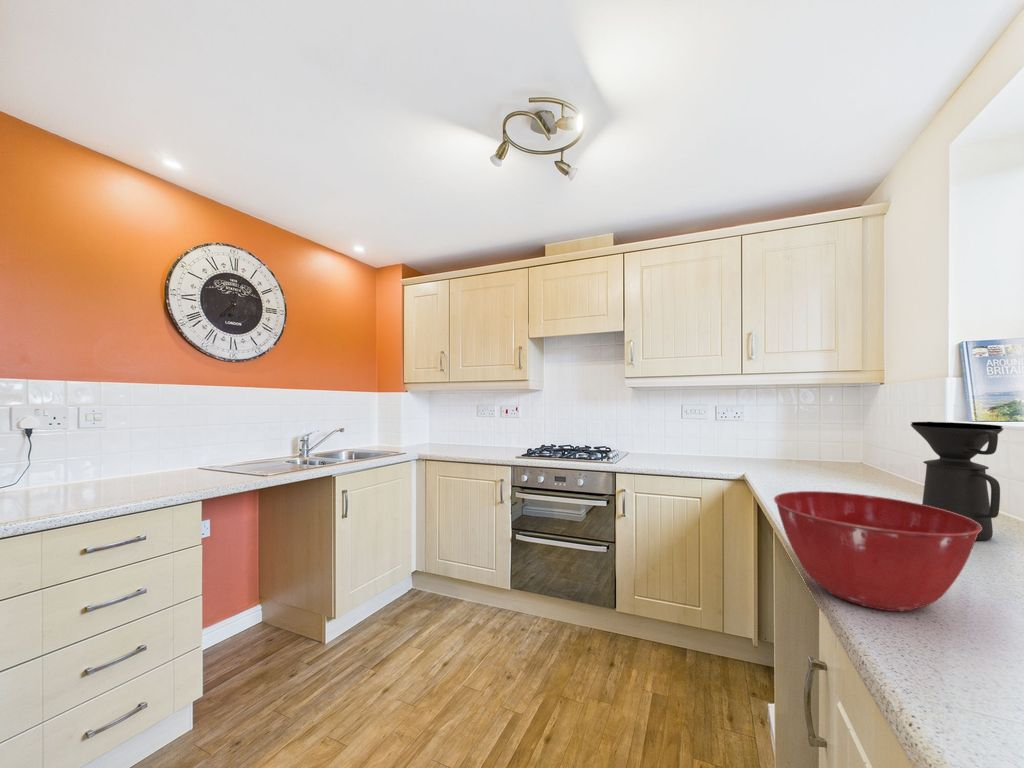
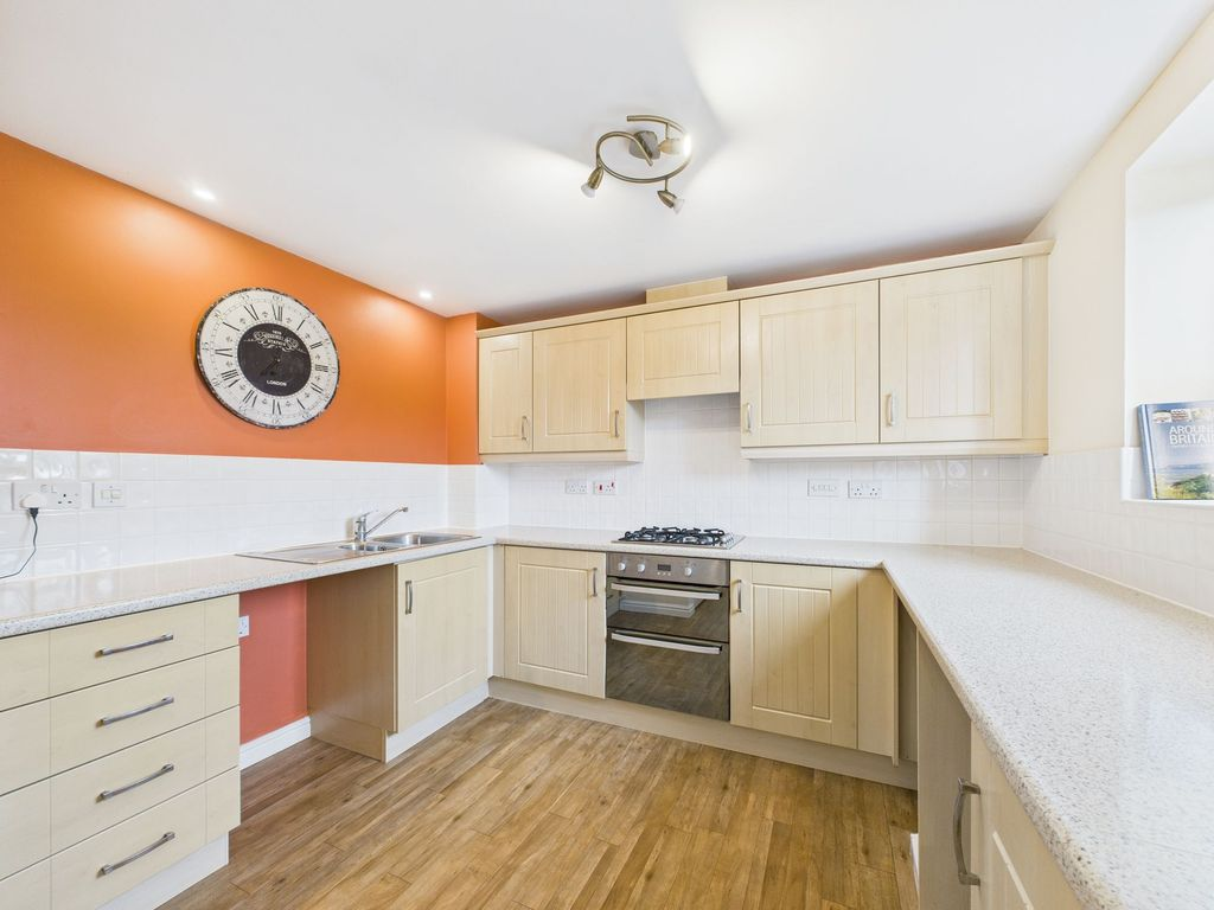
- coffee maker (955, 478)
- mixing bowl (866, 550)
